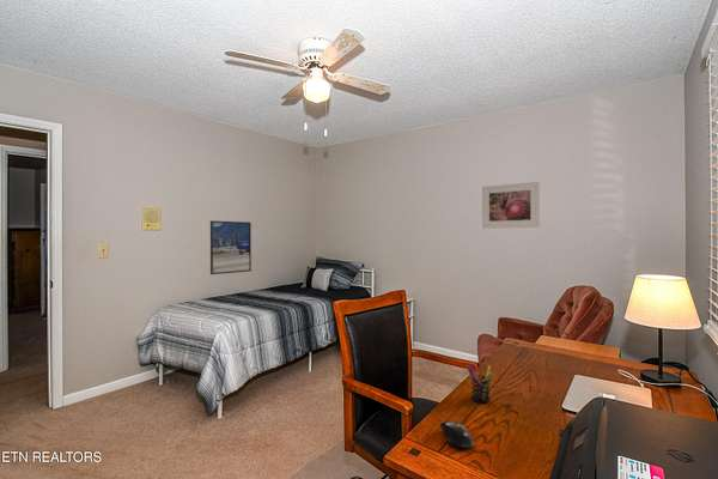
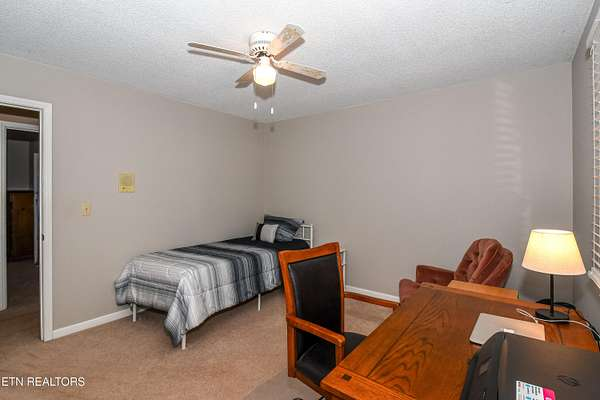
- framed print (509, 206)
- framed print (231, 247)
- computer mouse (456, 431)
- pen holder (481, 382)
